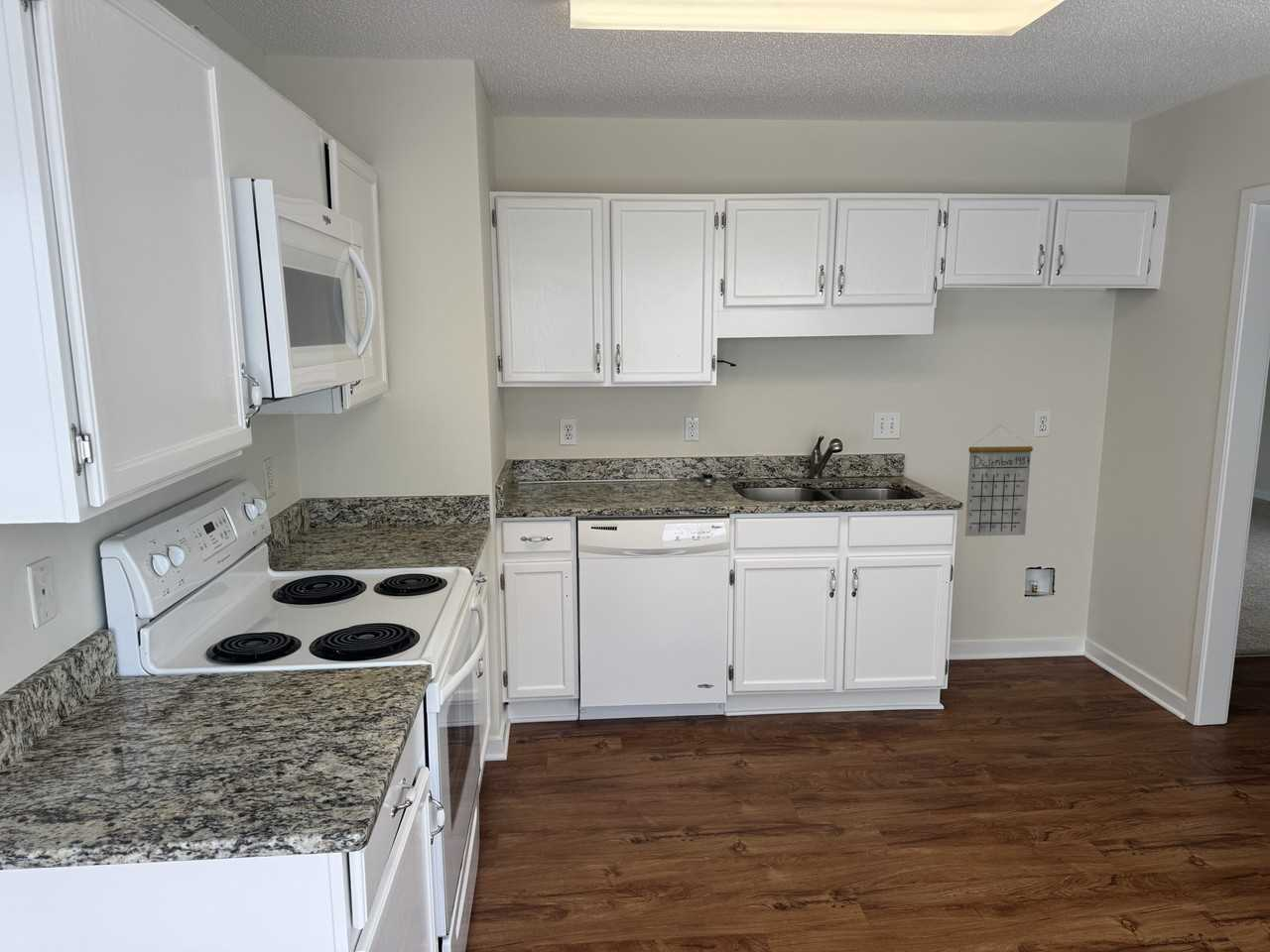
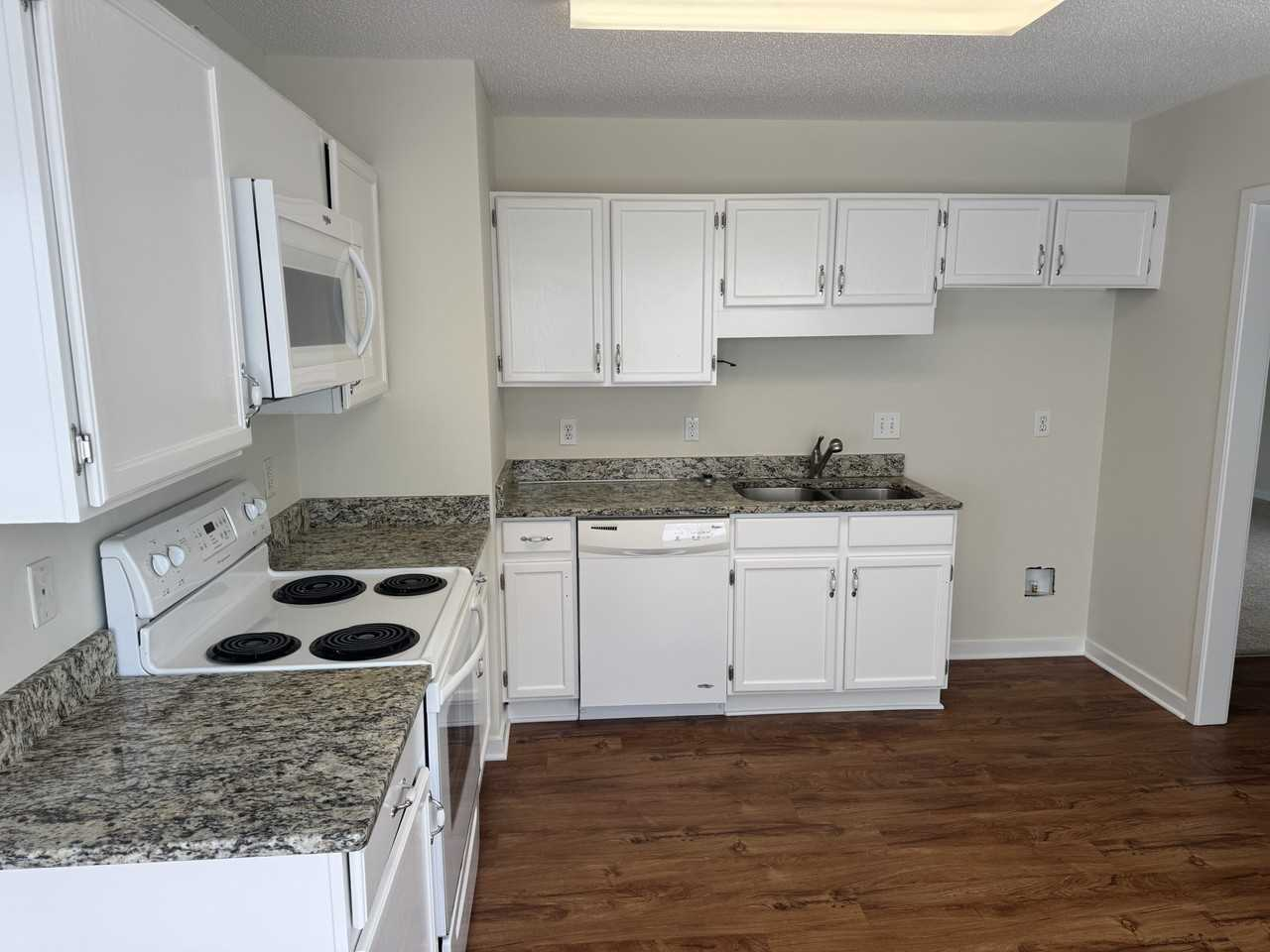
- calendar (998, 481)
